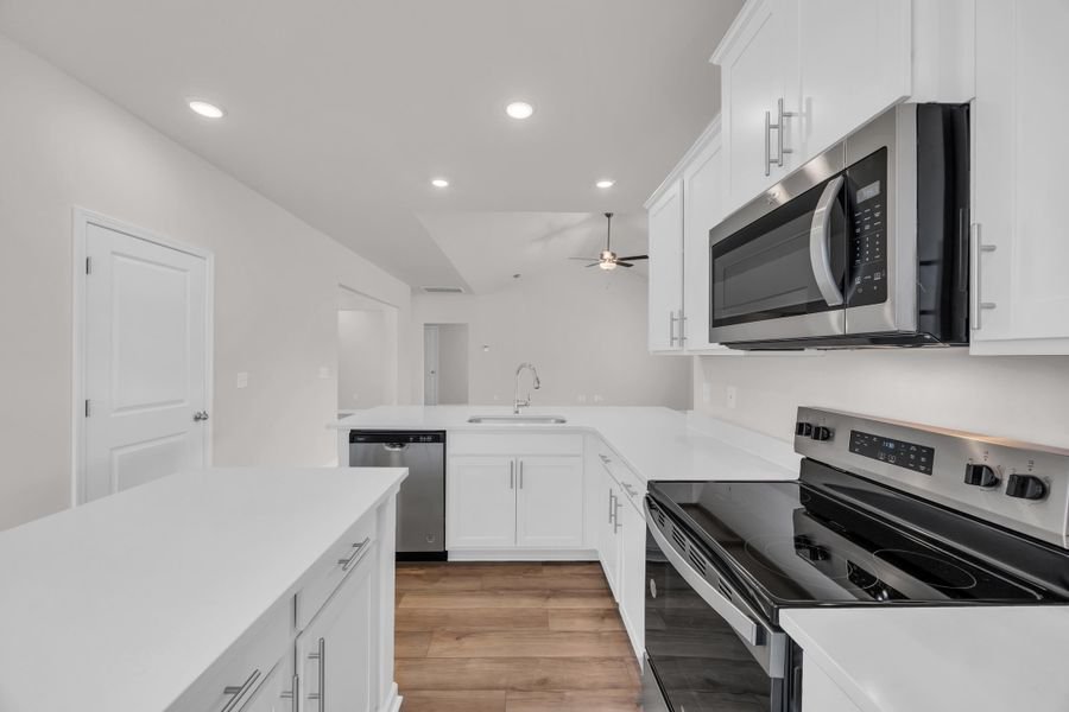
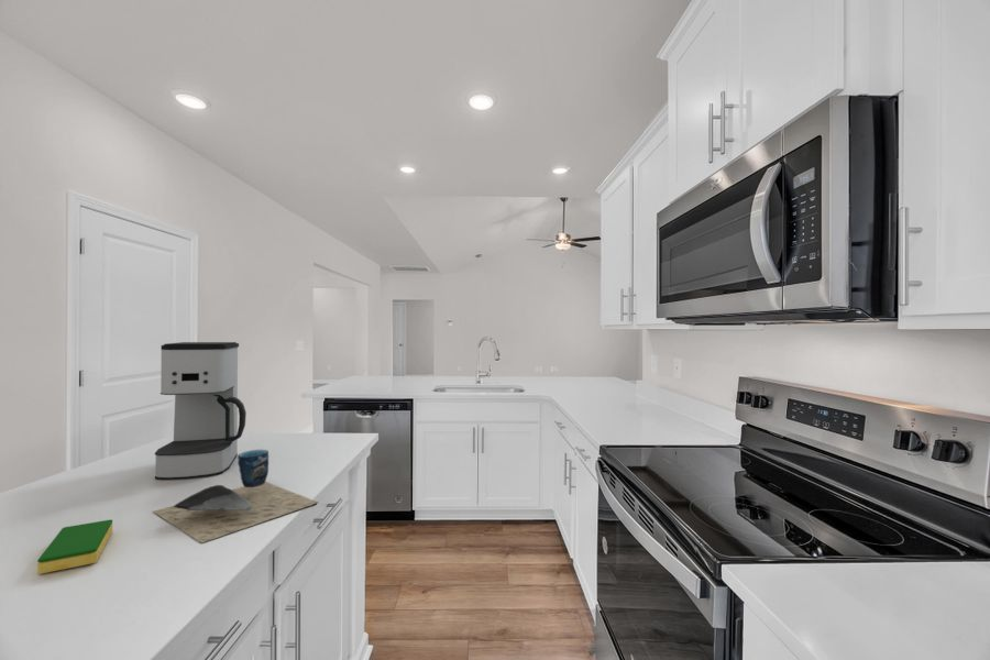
+ coffee maker (205, 405)
+ cup (239, 487)
+ dish sponge (78, 543)
